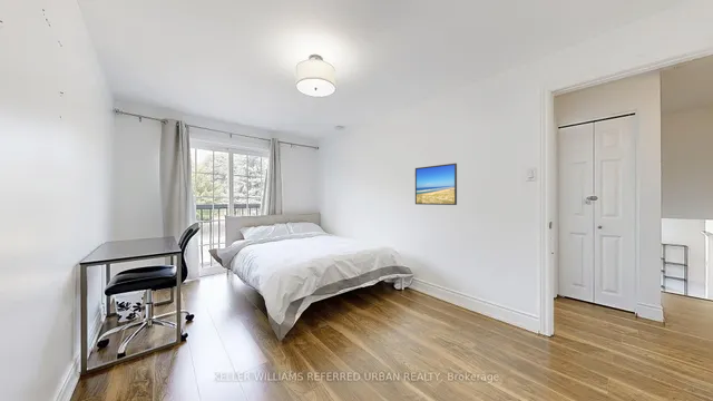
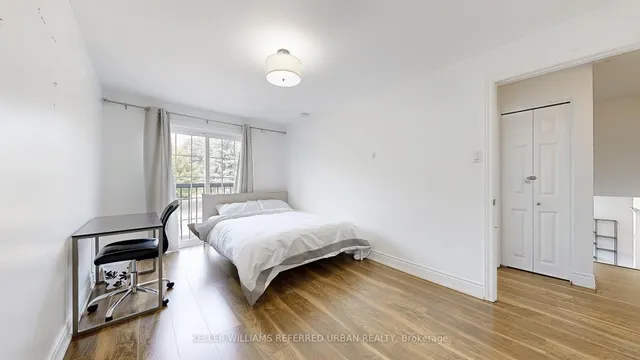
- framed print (434, 185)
